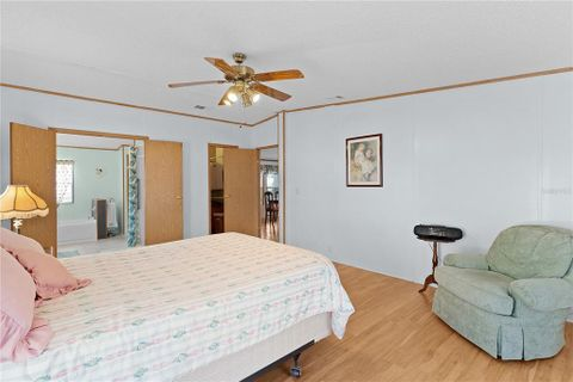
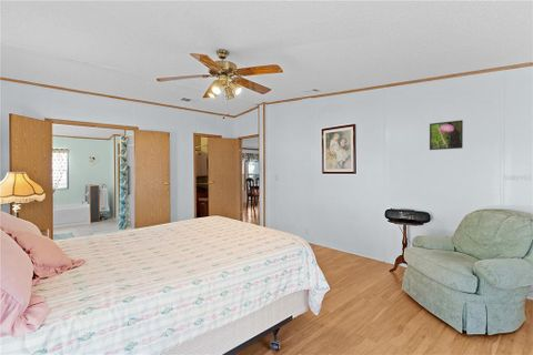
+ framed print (445, 135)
